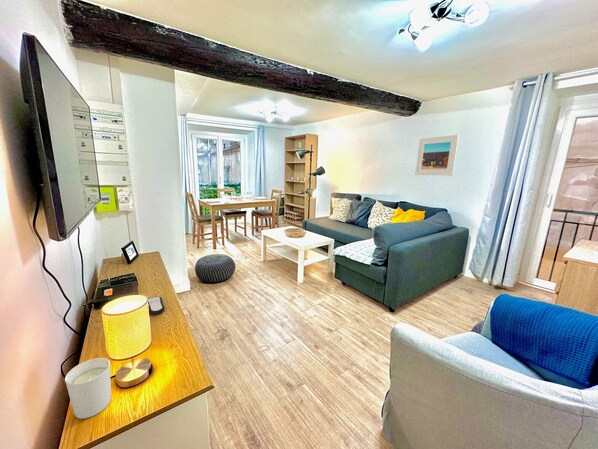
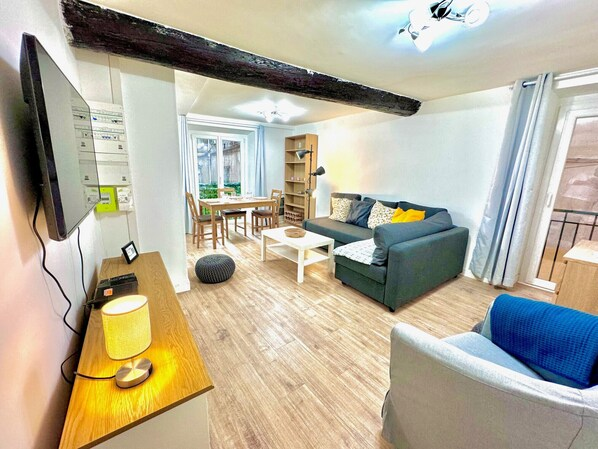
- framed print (435, 156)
- candle holder (90, 388)
- remote control (155, 305)
